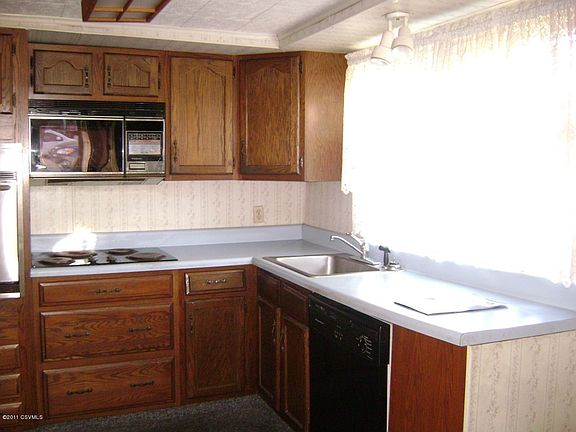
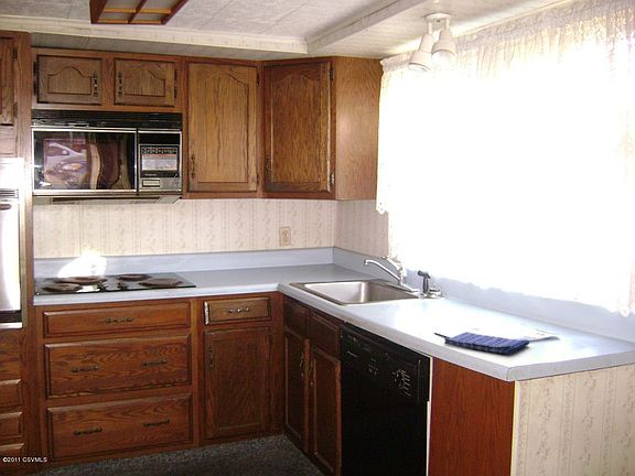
+ dish towel (486, 340)
